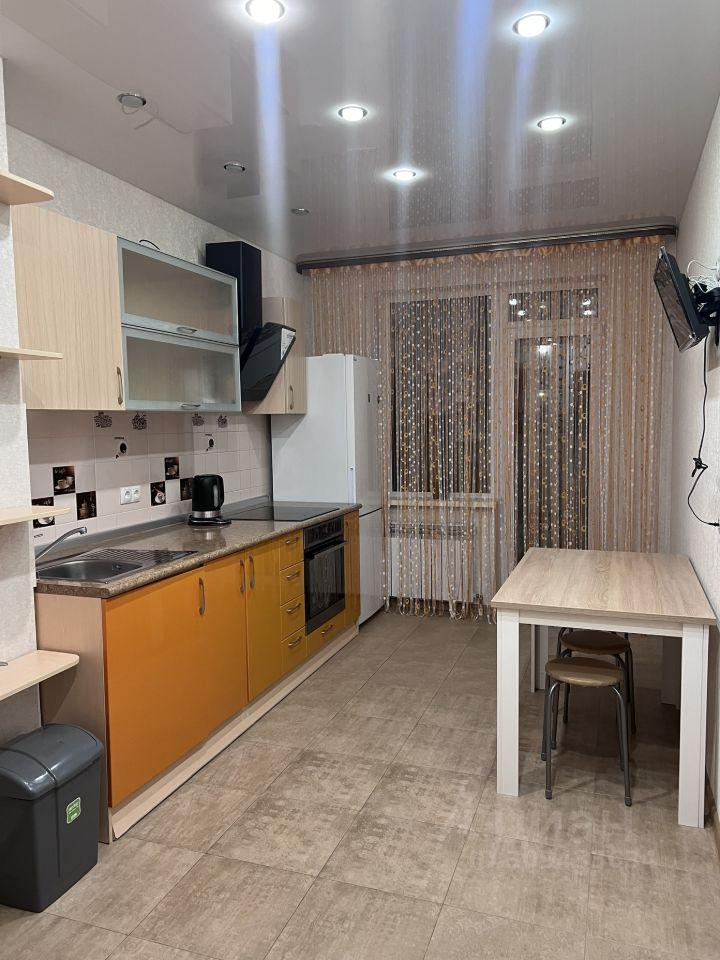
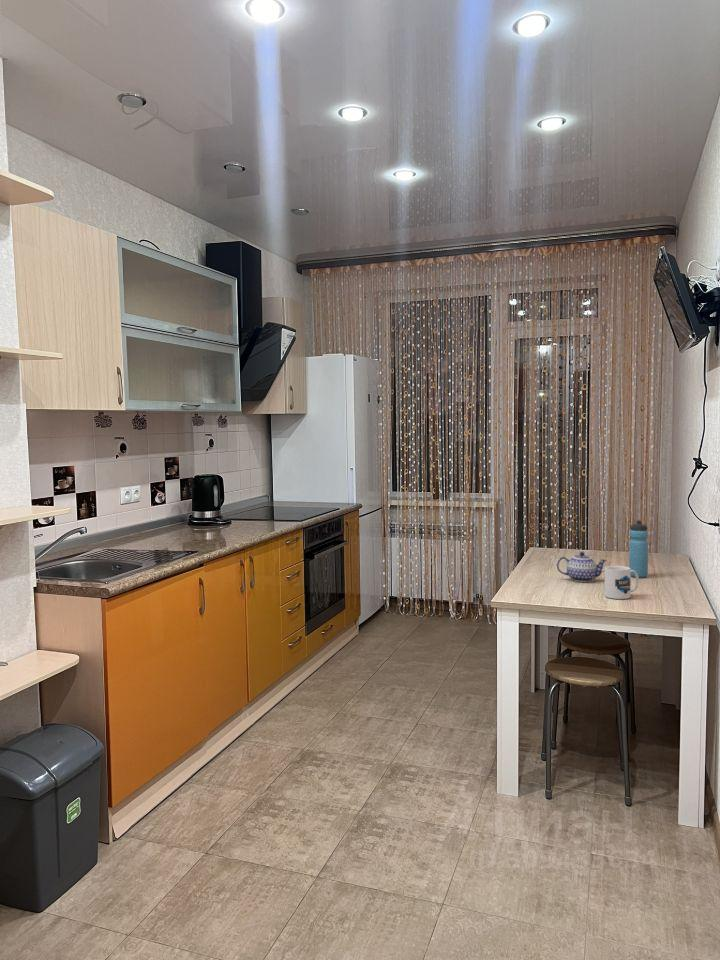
+ water bottle (638, 548)
+ teapot (581, 565)
+ mug (621, 582)
